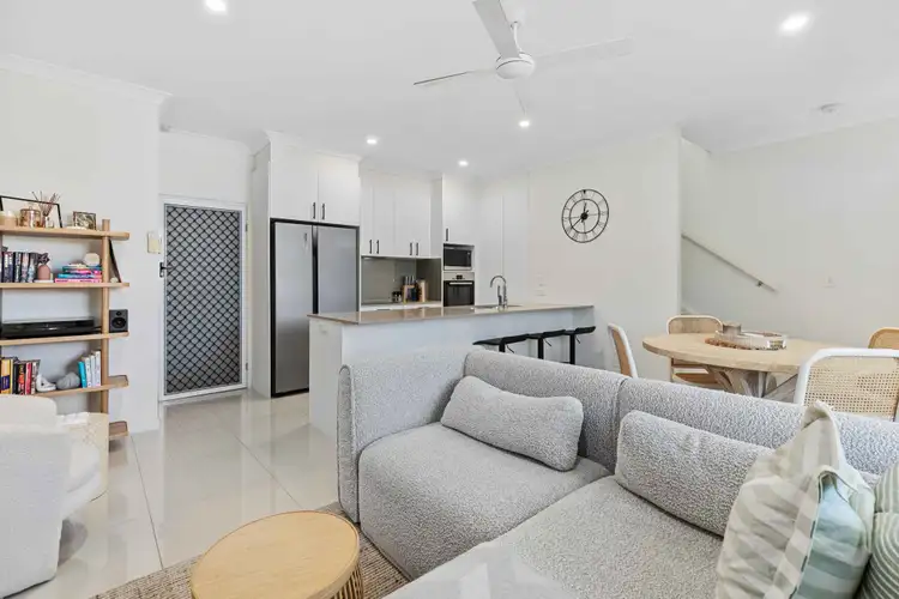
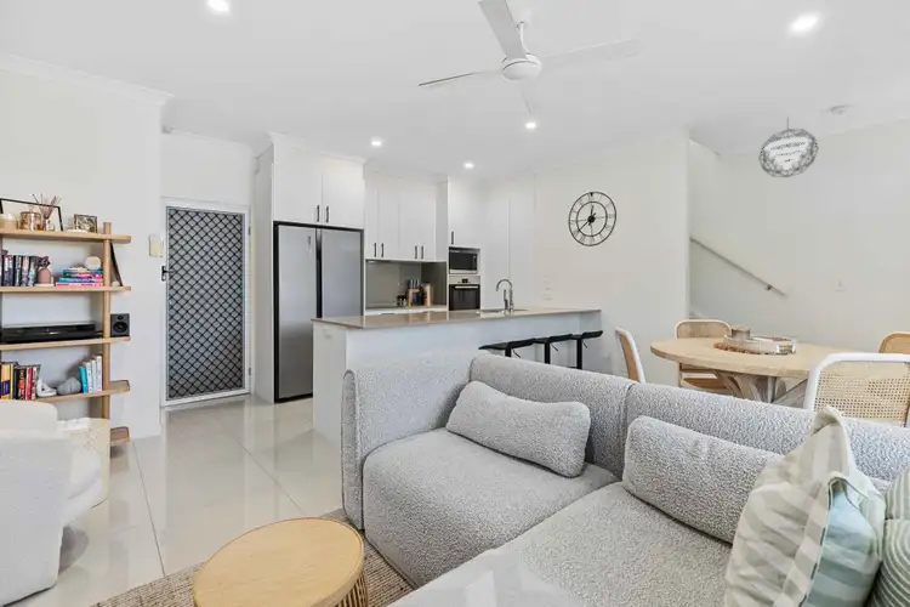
+ pendant light (787, 147)
